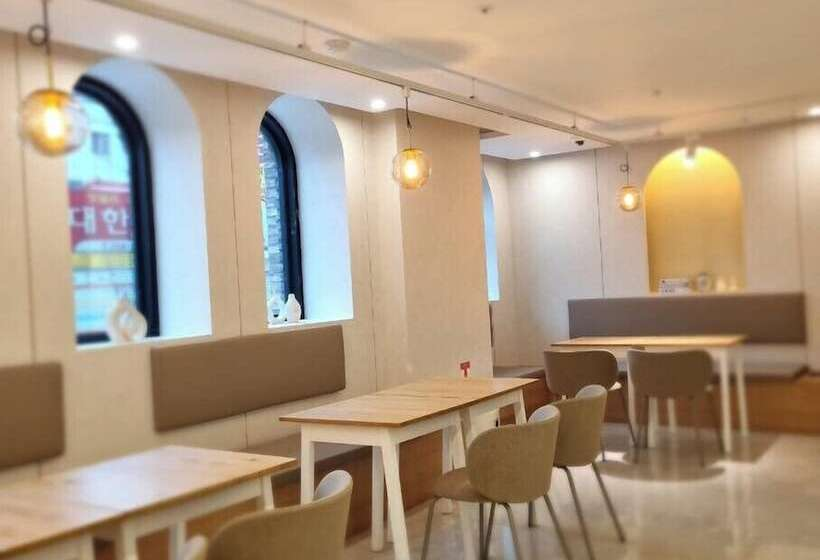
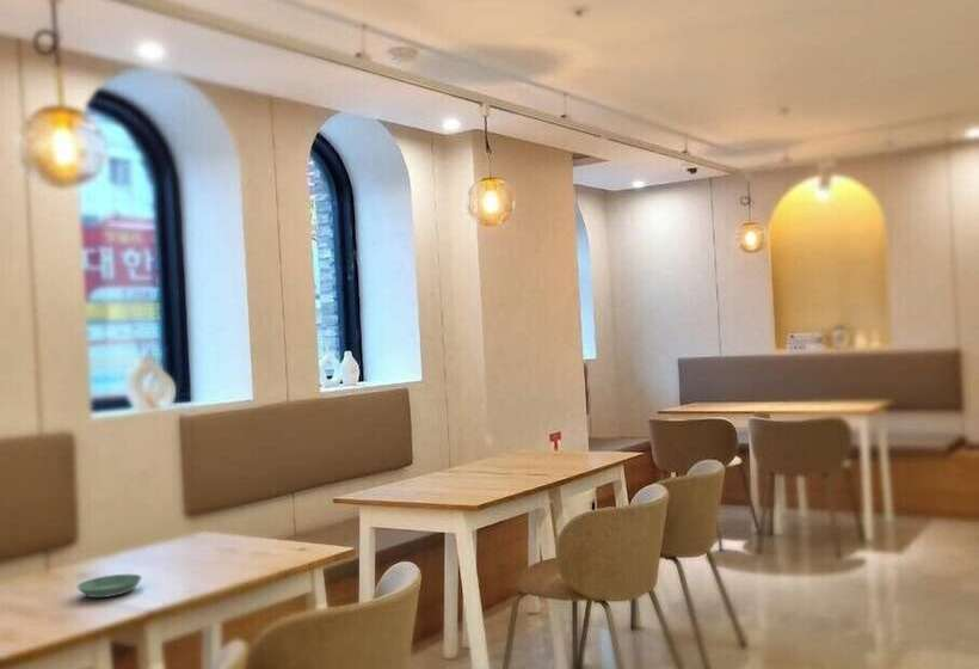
+ saucer (110, 587)
